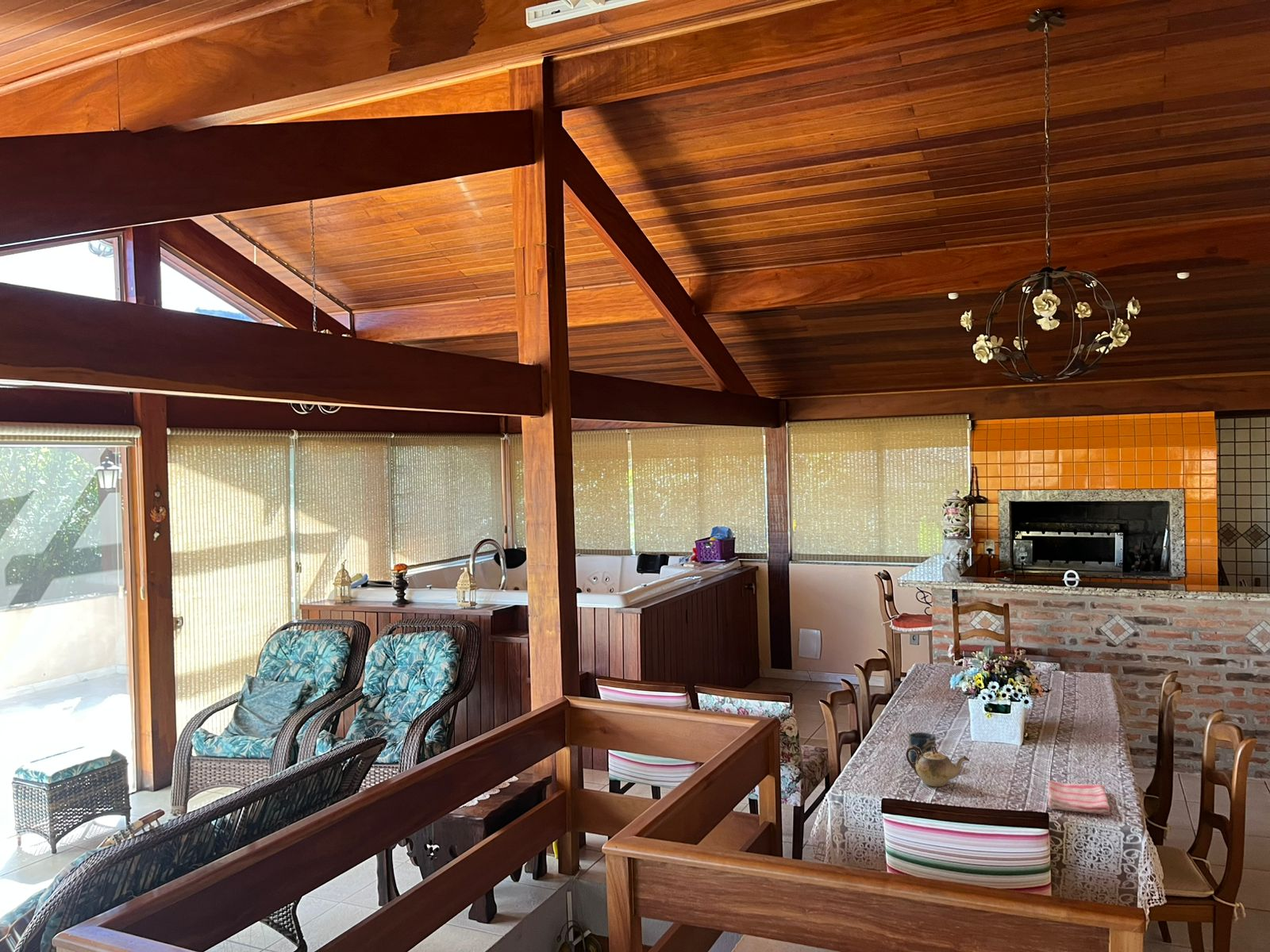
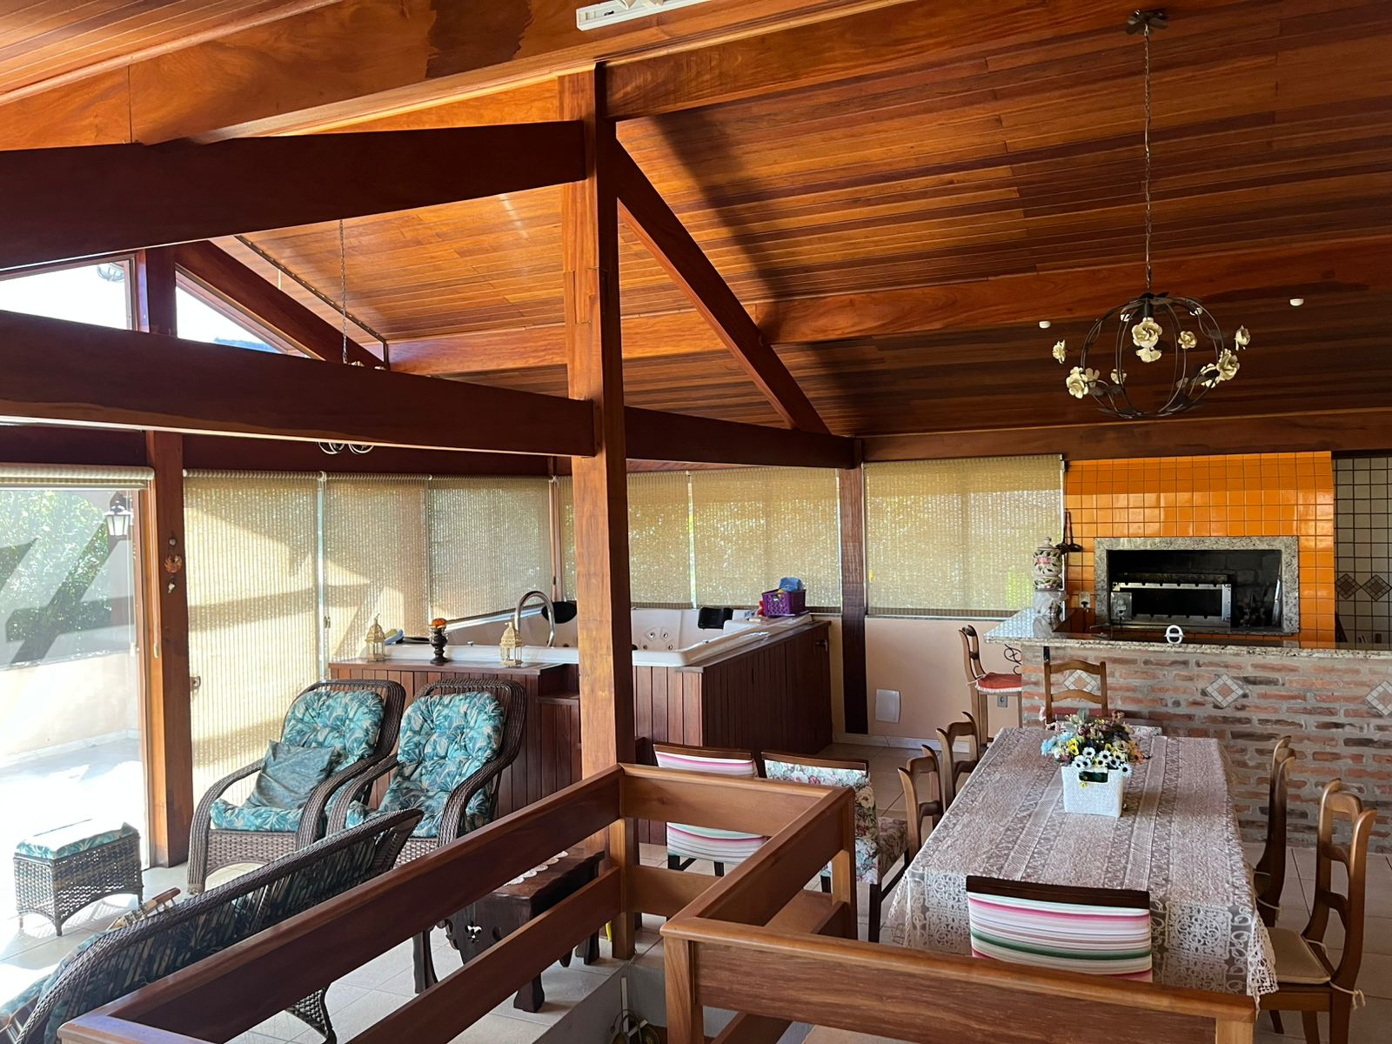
- dish towel (1077, 794)
- cup (921, 750)
- teapot (937, 764)
